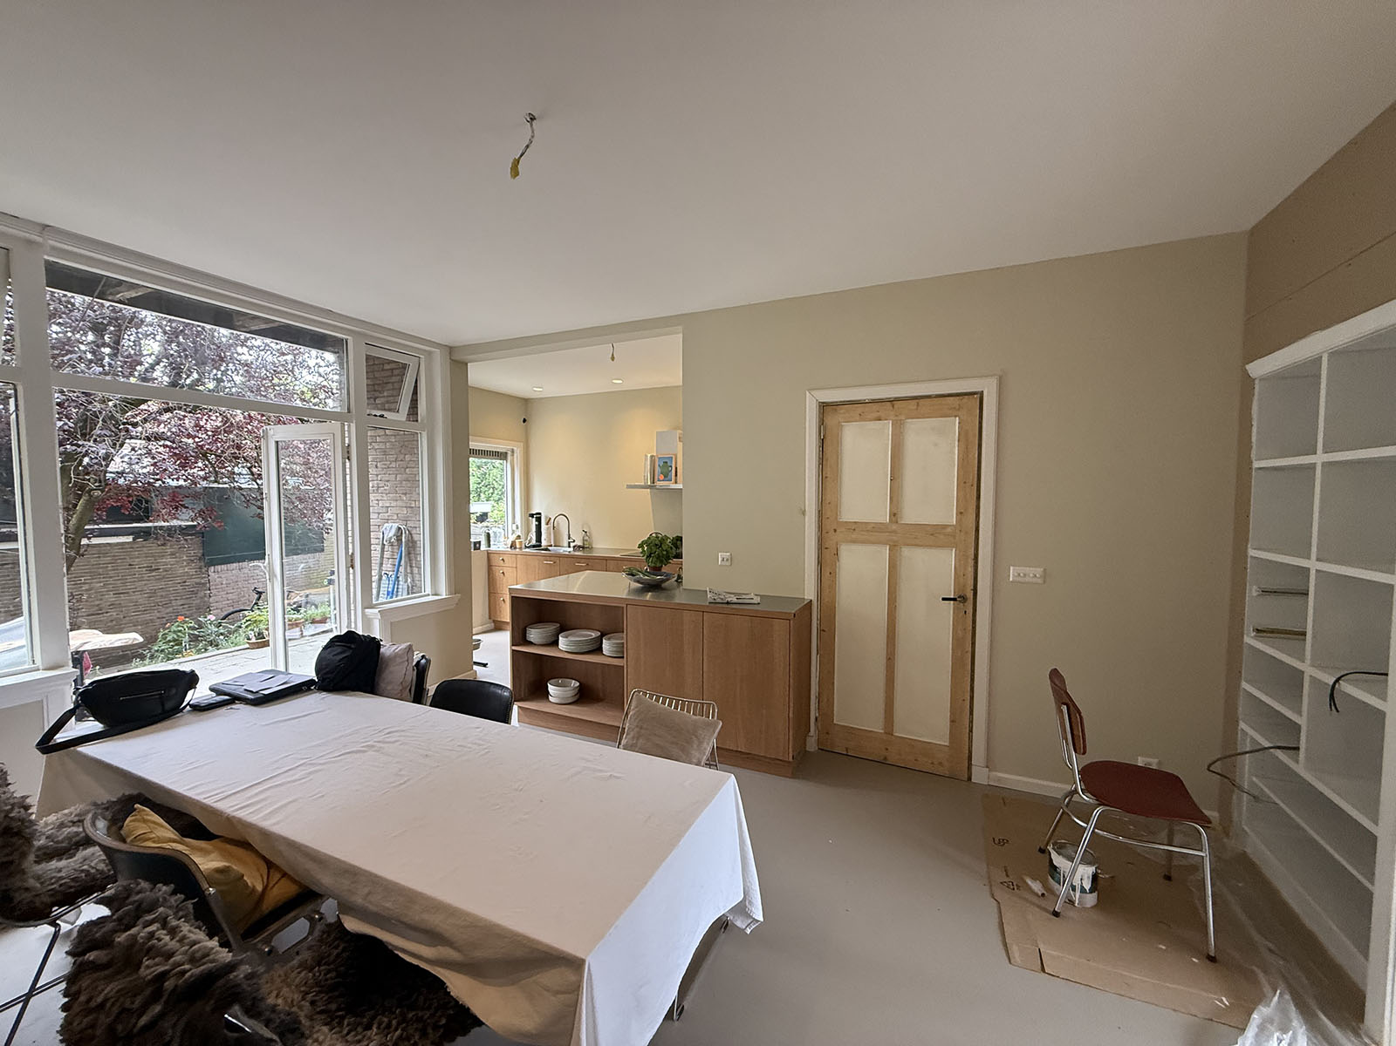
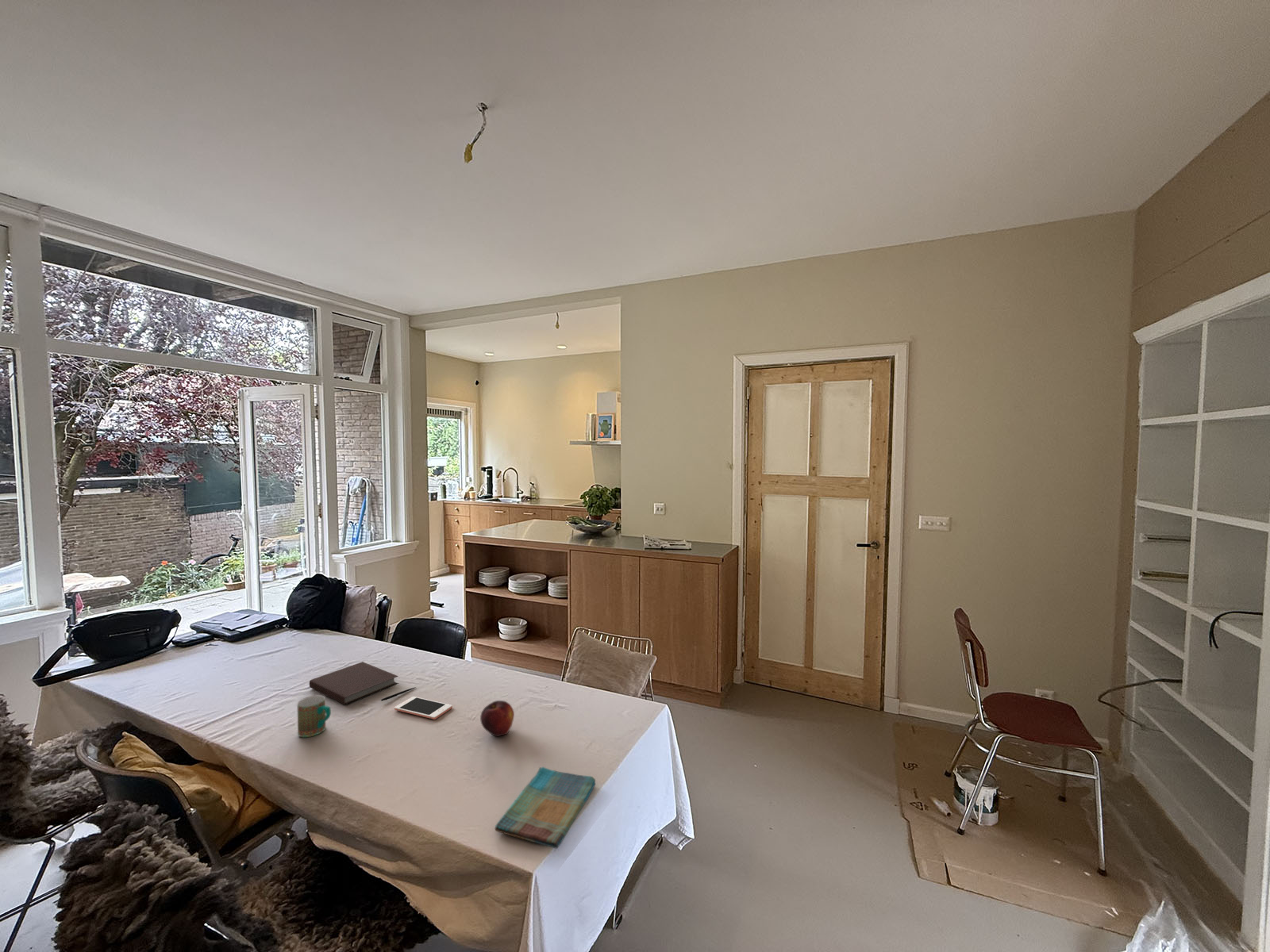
+ mug (316, 716)
+ pen (399, 693)
+ dish towel (548, 803)
+ notebook (354, 681)
+ cell phone (423, 707)
+ fruit (497, 717)
